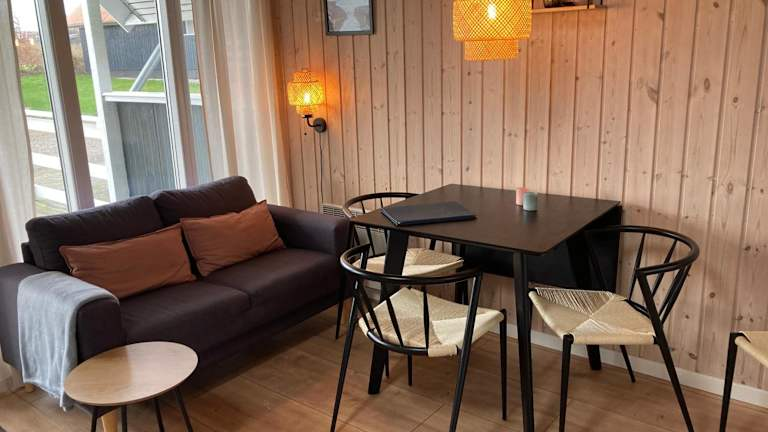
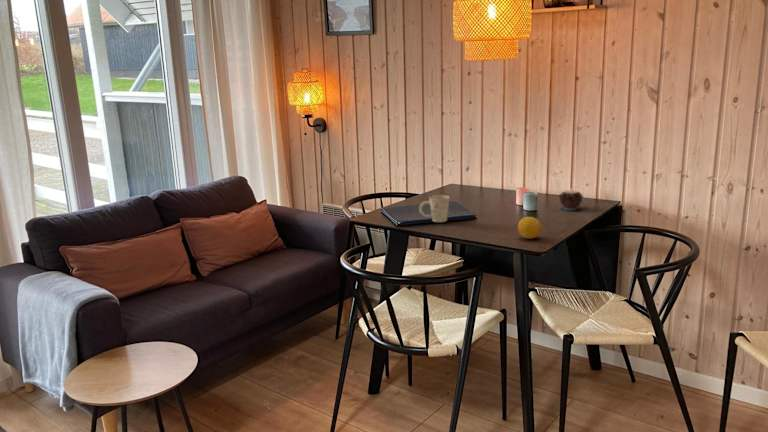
+ fruit (529, 227)
+ candle (570, 198)
+ mug (434, 209)
